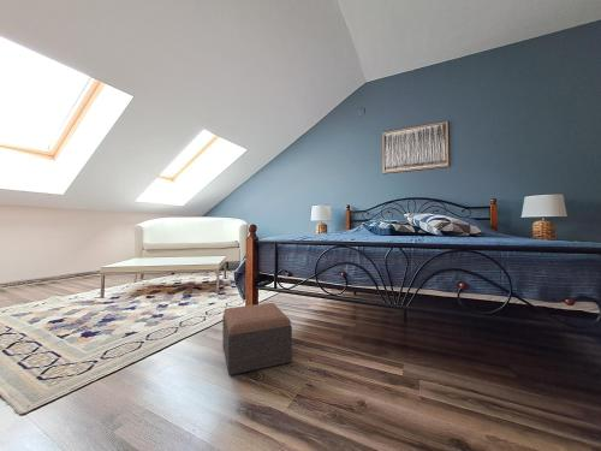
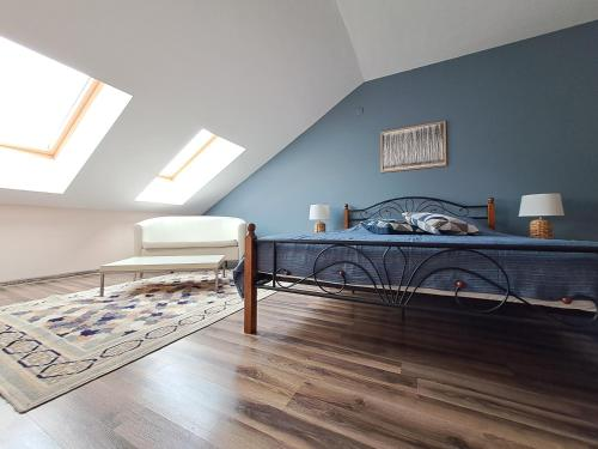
- footstool (255, 332)
